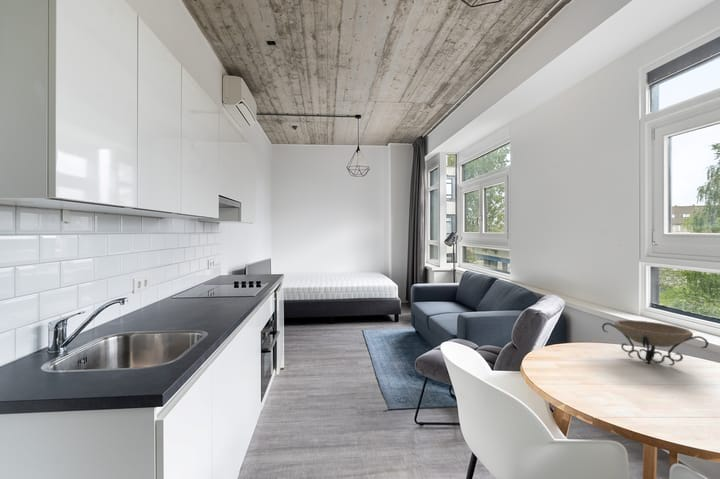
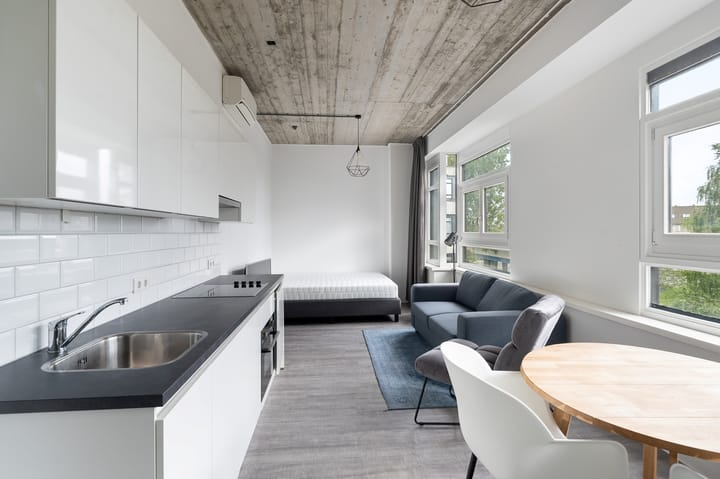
- decorative bowl (650, 344)
